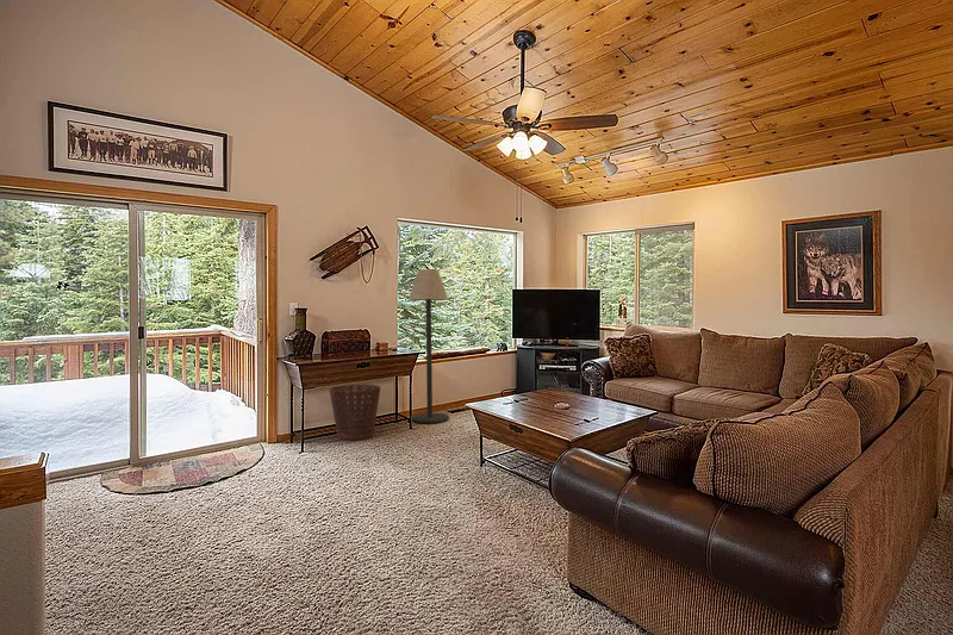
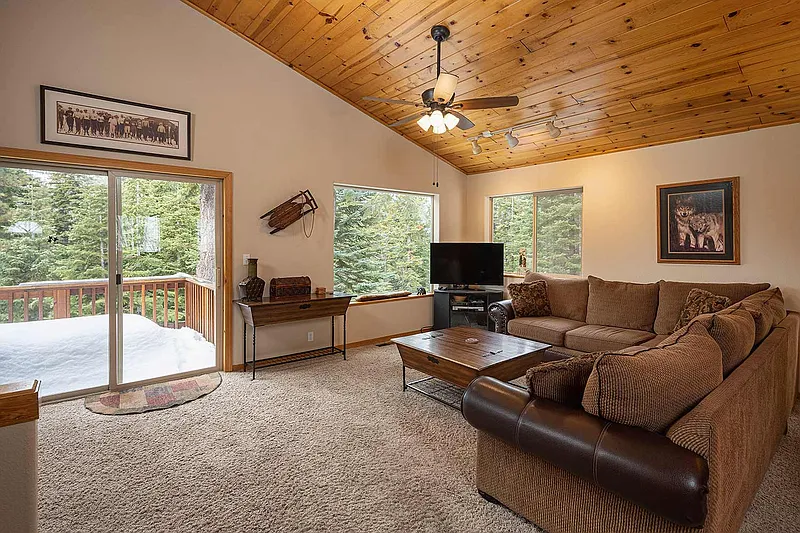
- basket (355, 411)
- floor lamp (429, 344)
